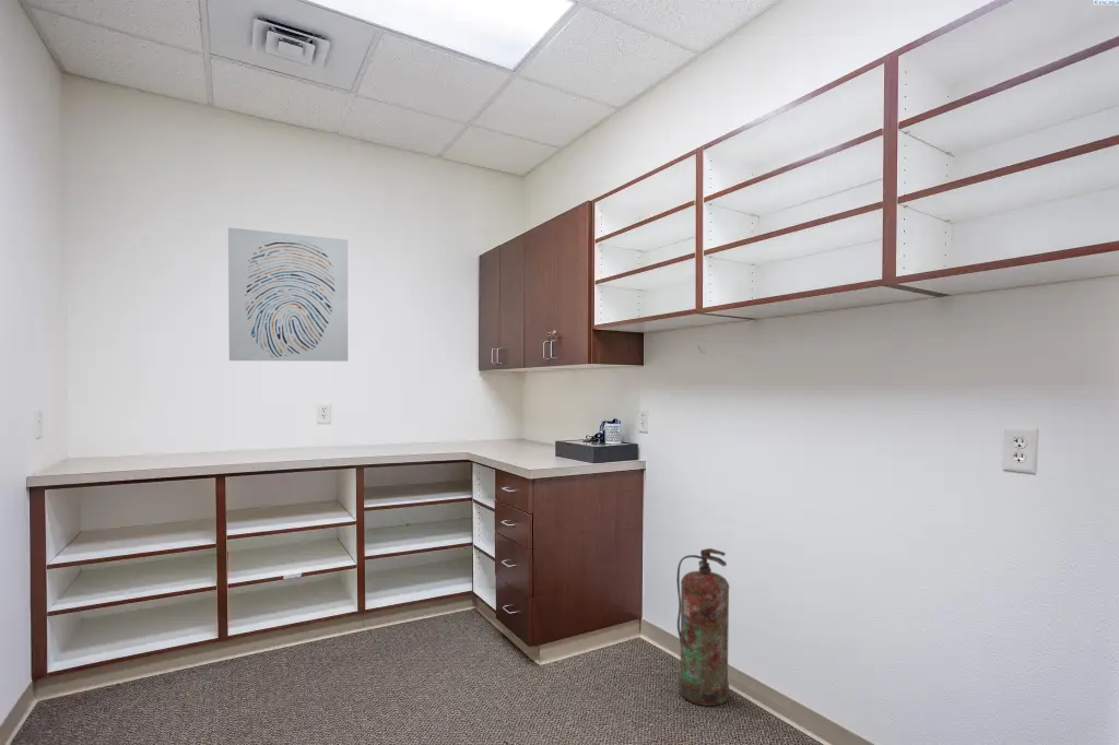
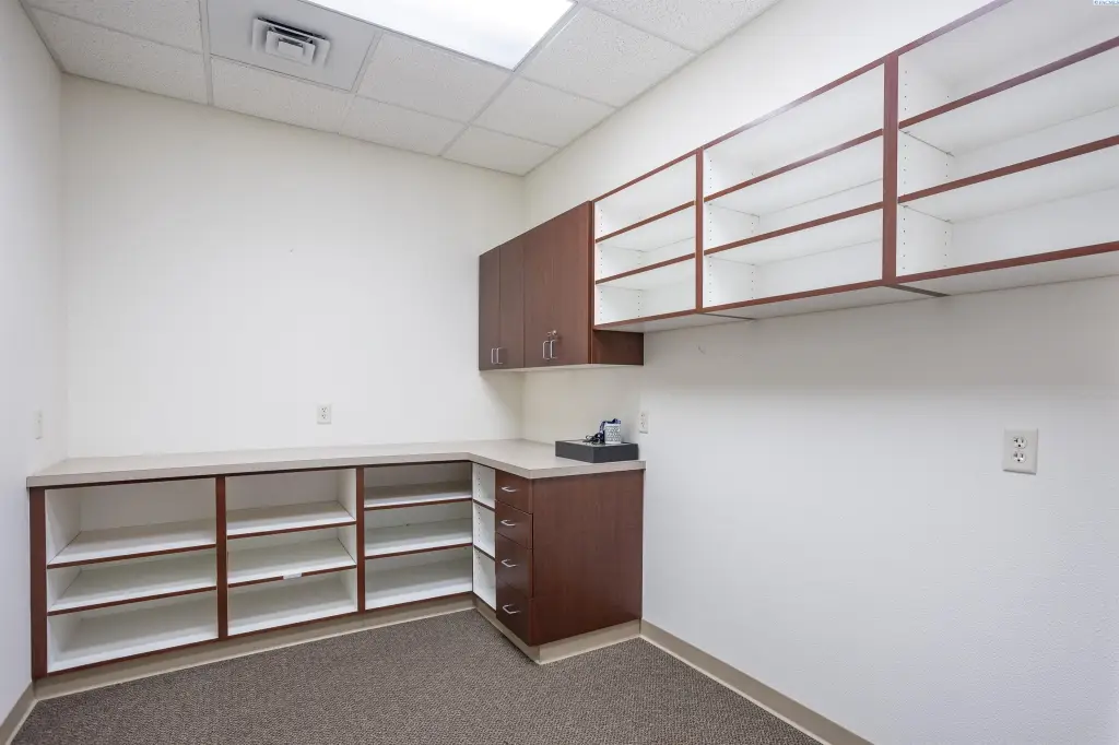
- wall art (291, 297)
- fire extinguisher (699, 617)
